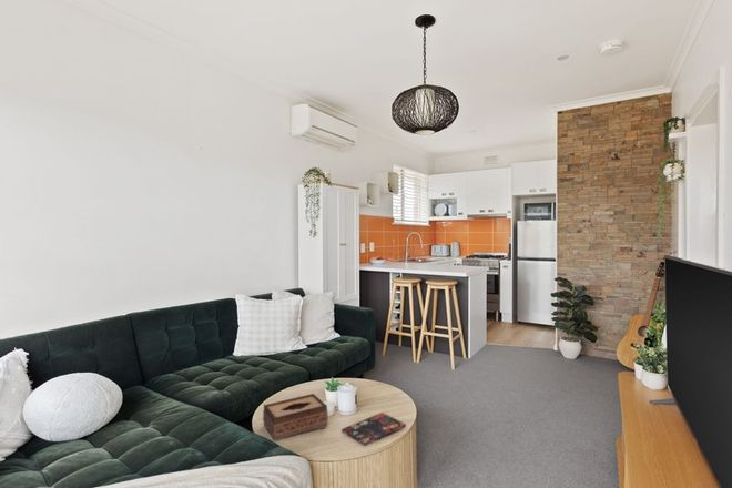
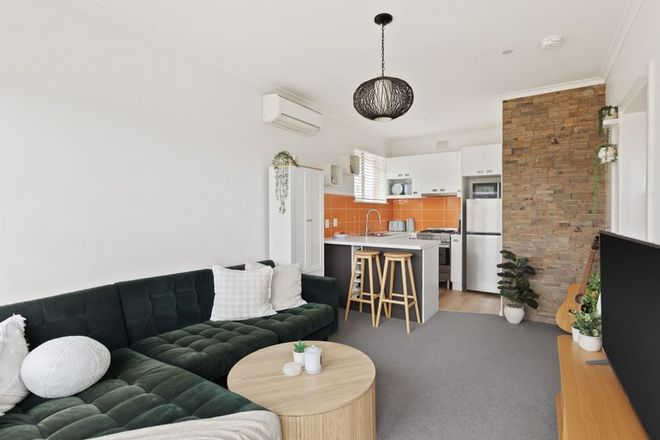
- book (374, 427)
- tissue box (295, 416)
